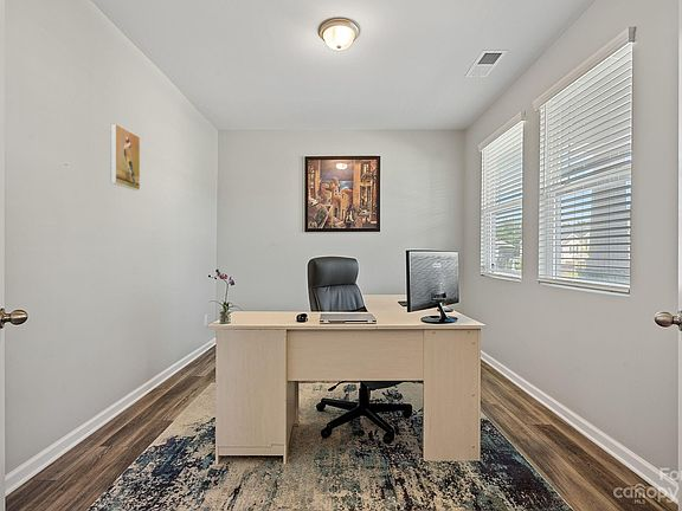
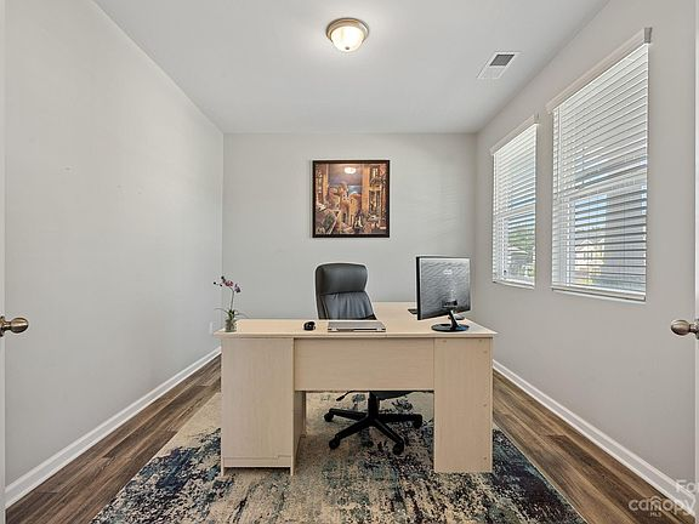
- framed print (126, 159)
